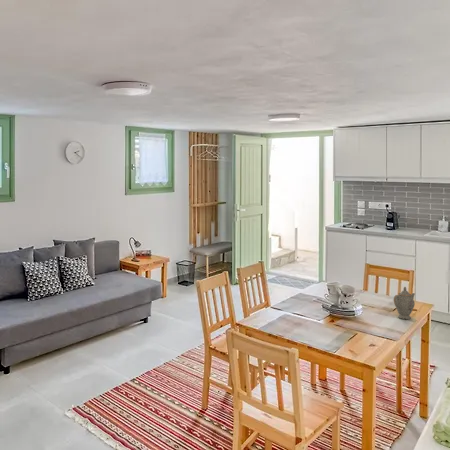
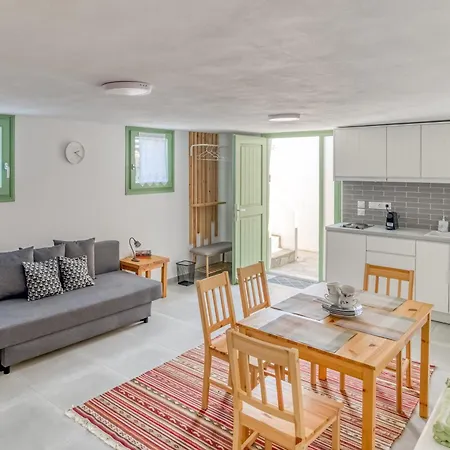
- chinaware (404, 302)
